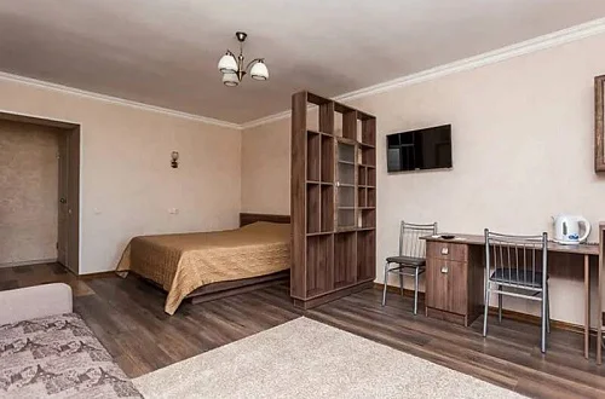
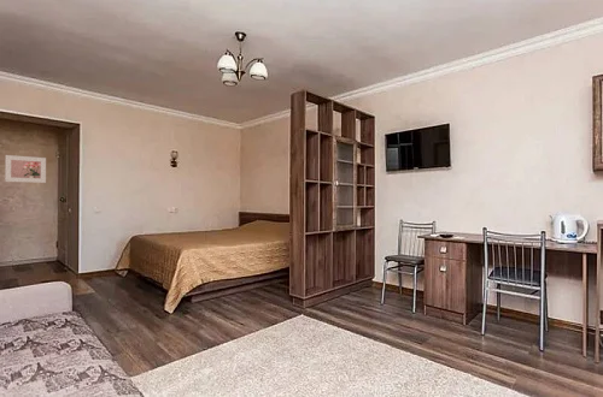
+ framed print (25, 168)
